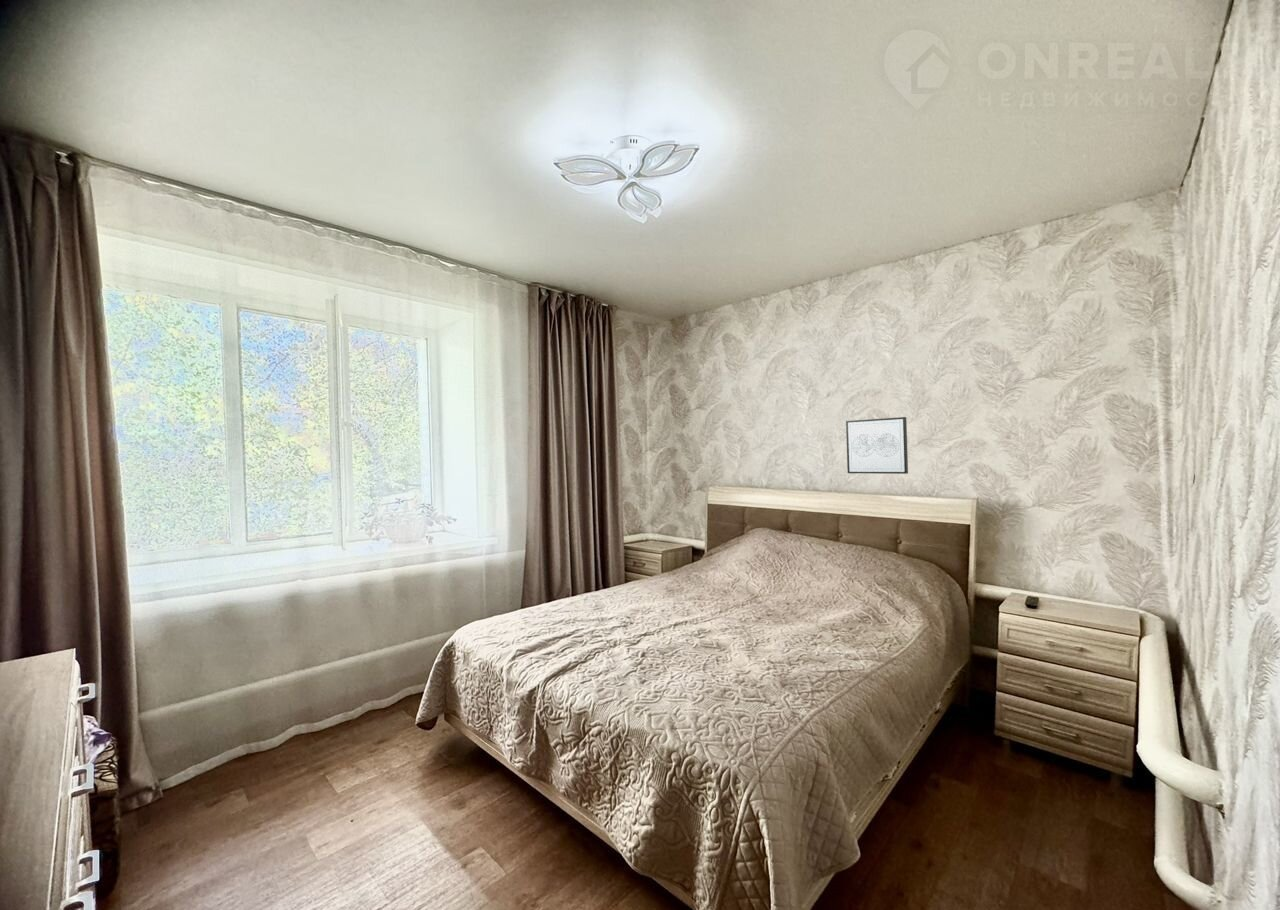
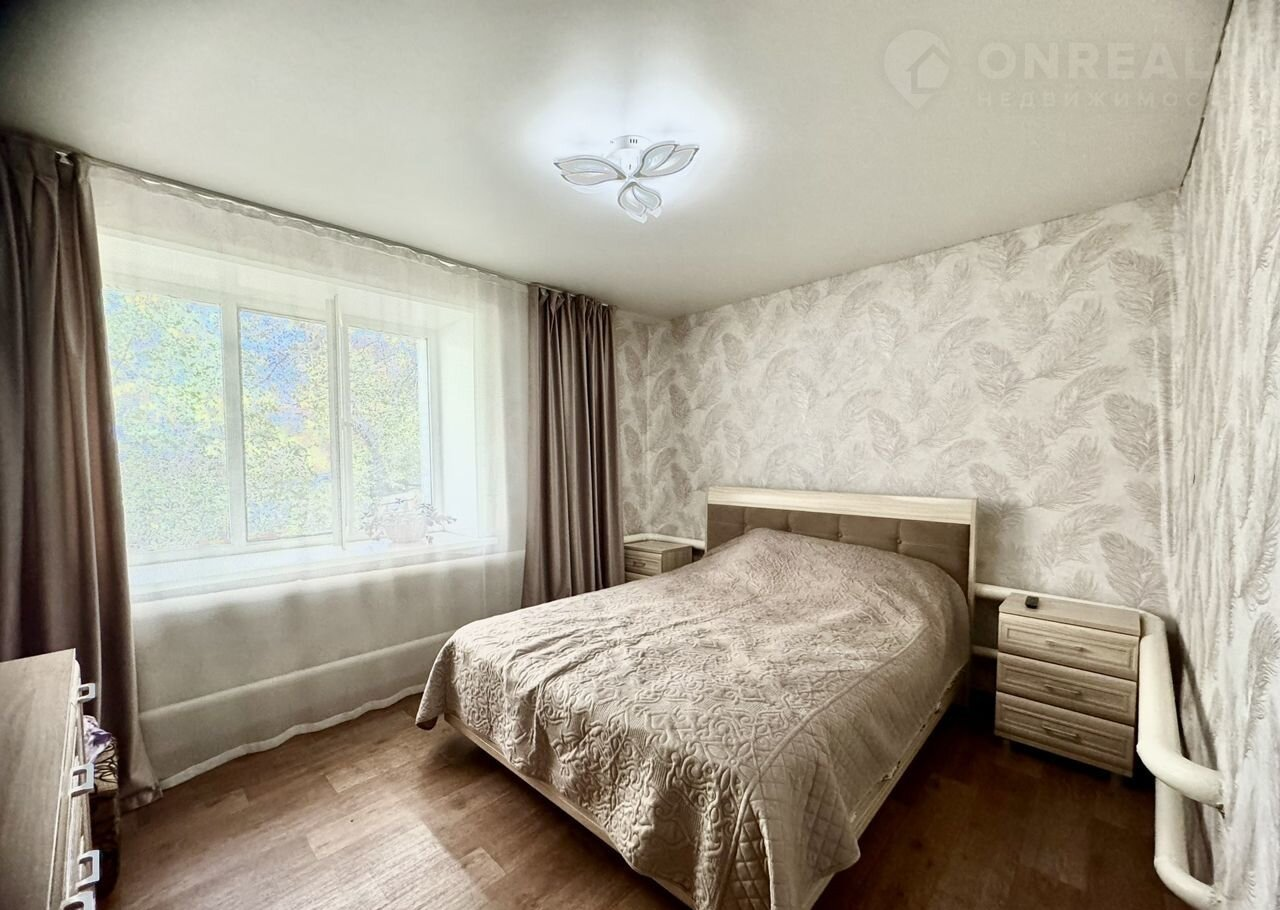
- wall art (875, 446)
